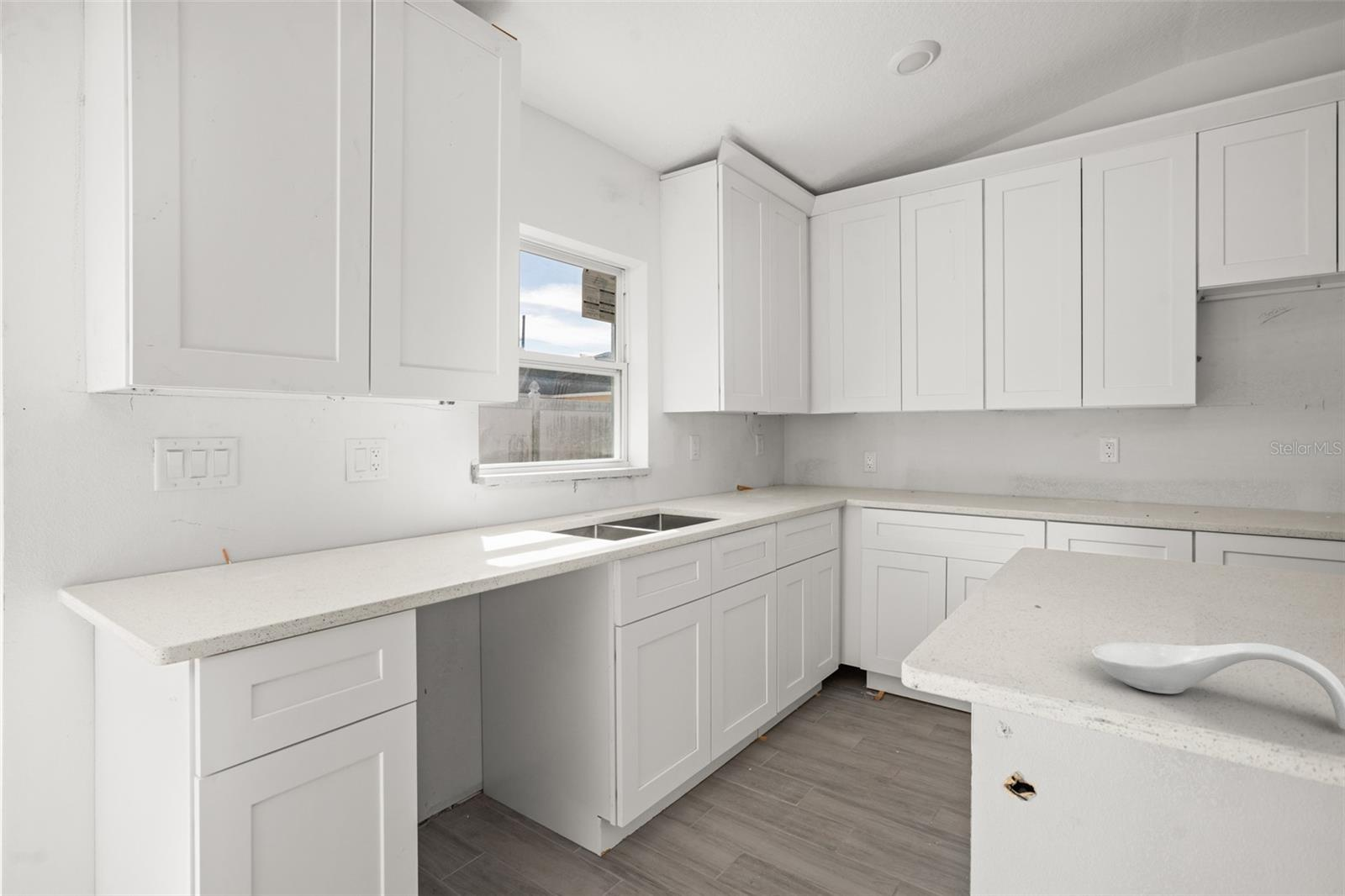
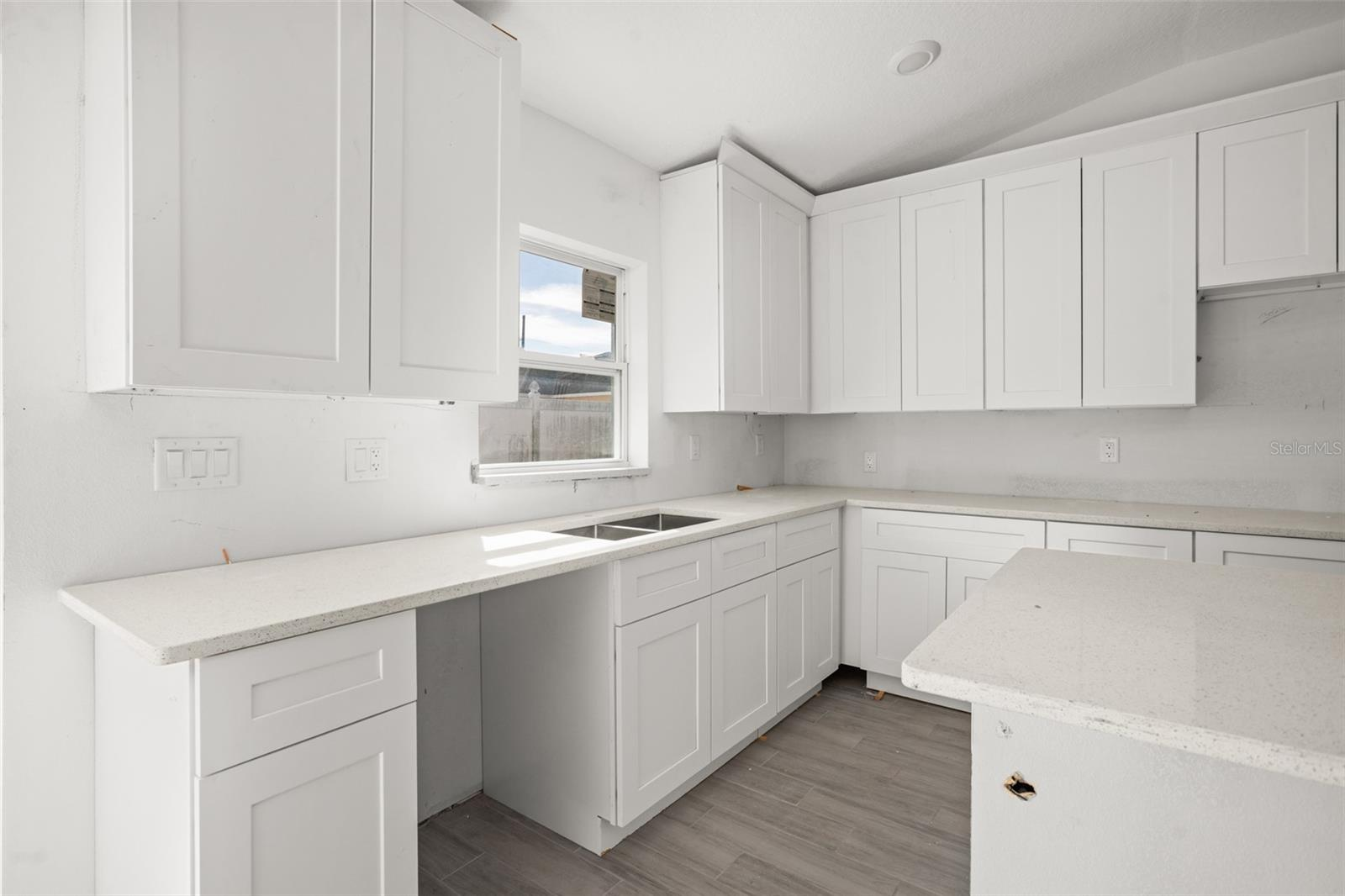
- spoon rest (1209, 667)
